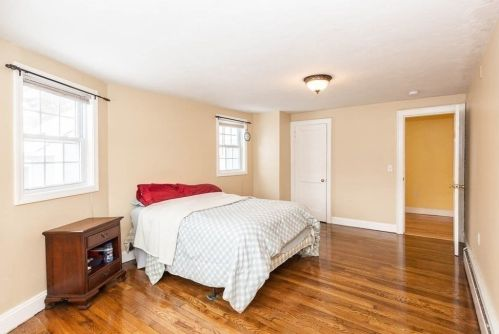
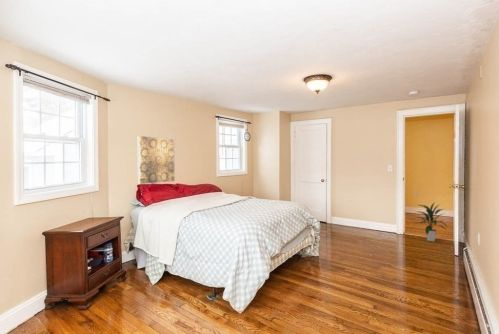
+ wall art (157, 160)
+ indoor plant (429, 220)
